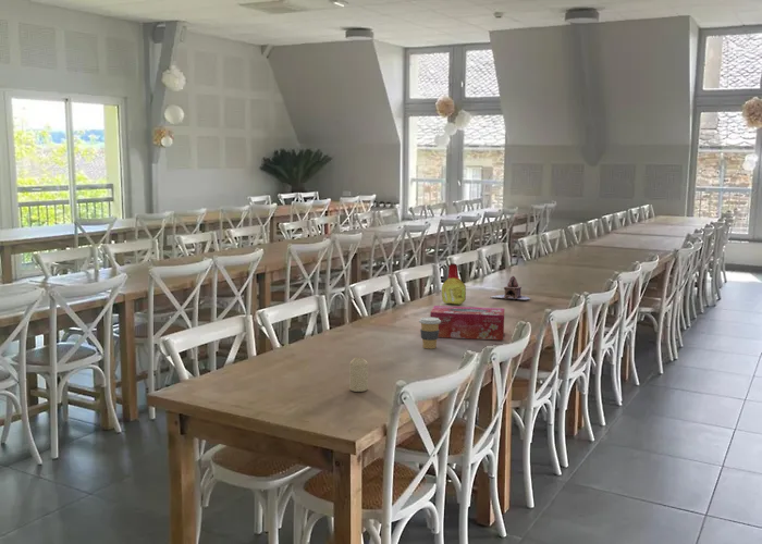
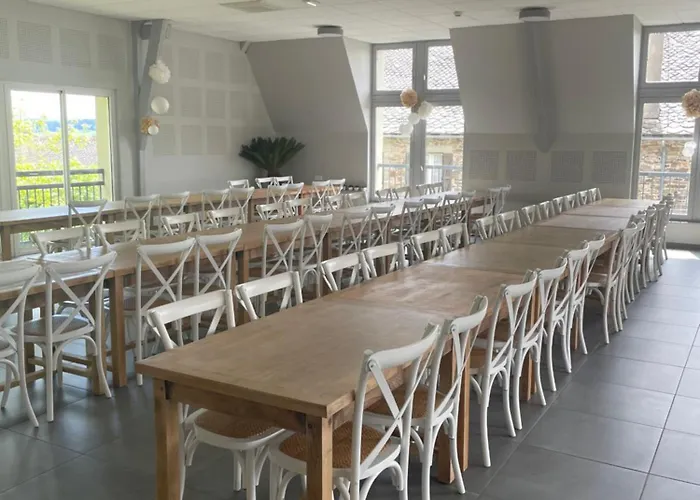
- tissue box (467, 322)
- teapot (513, 286)
- coffee cup (429, 333)
- candle (358, 373)
- bottle (453, 283)
